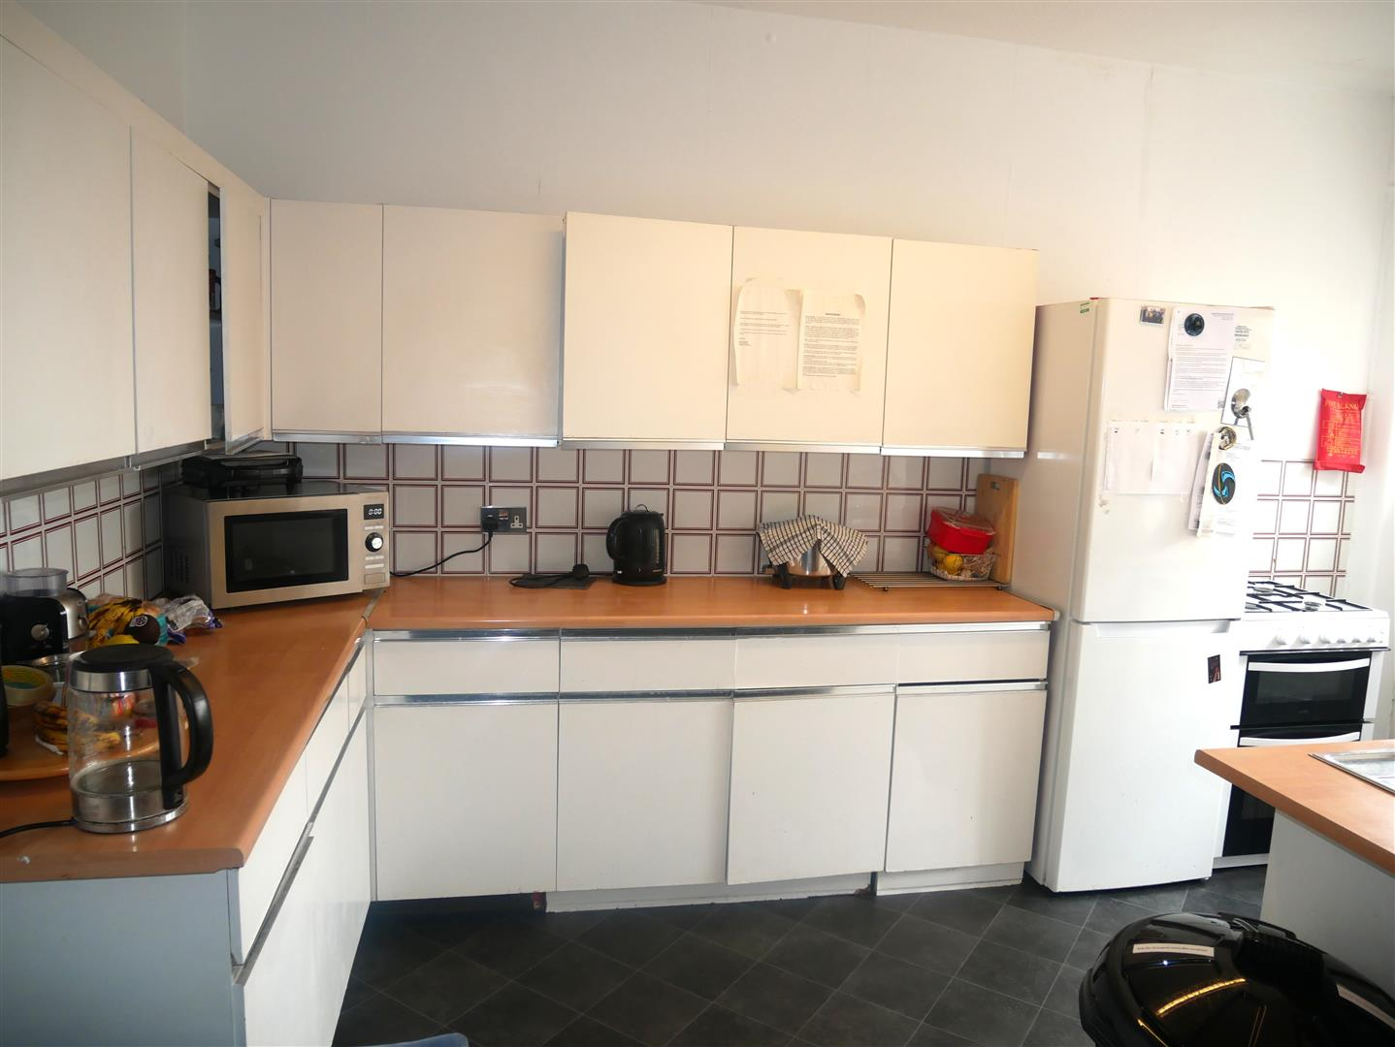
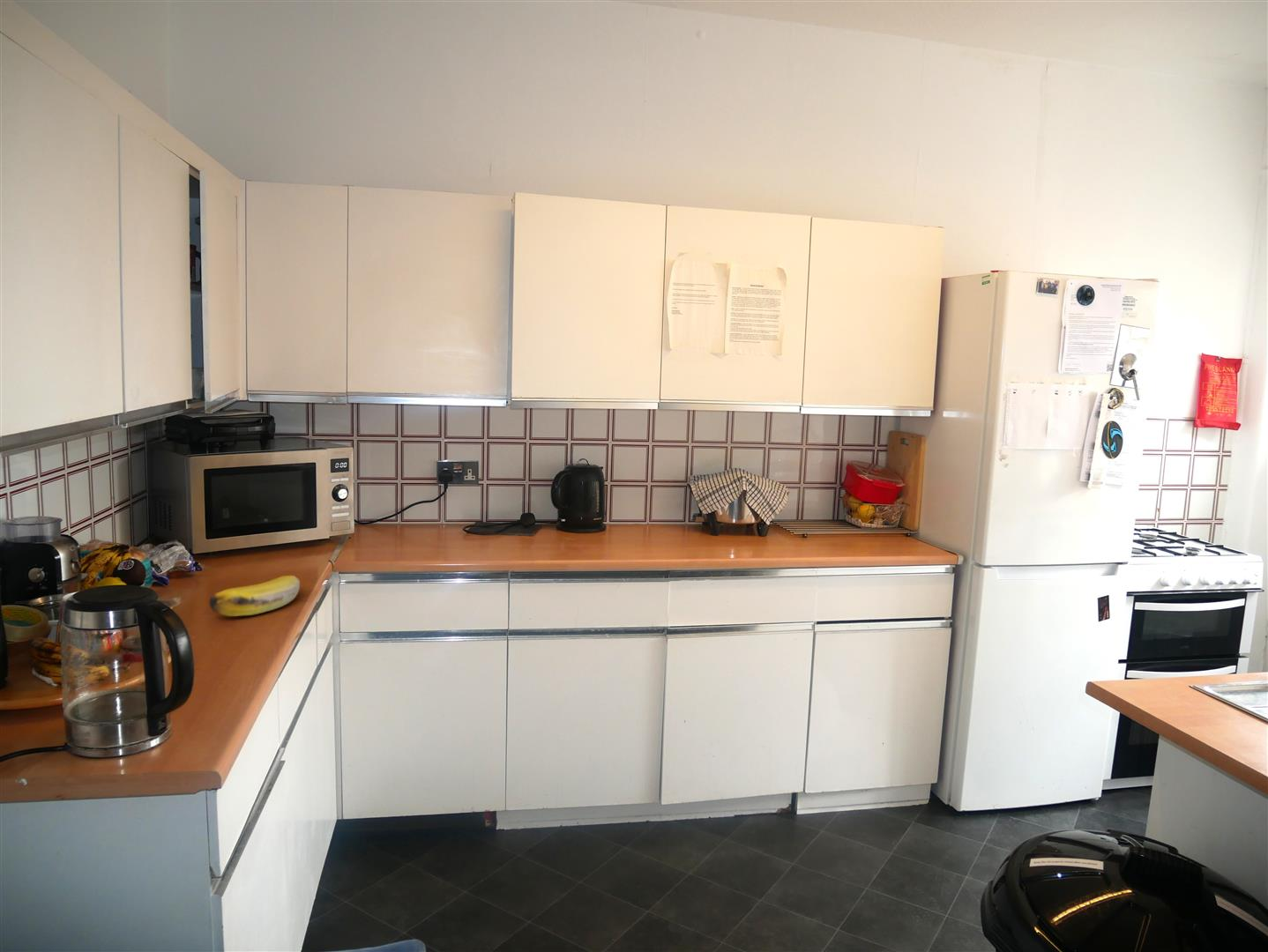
+ banana (255, 591)
